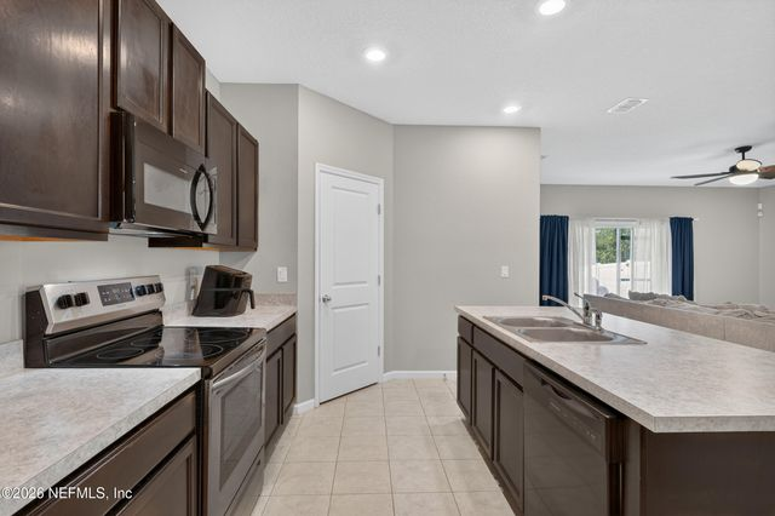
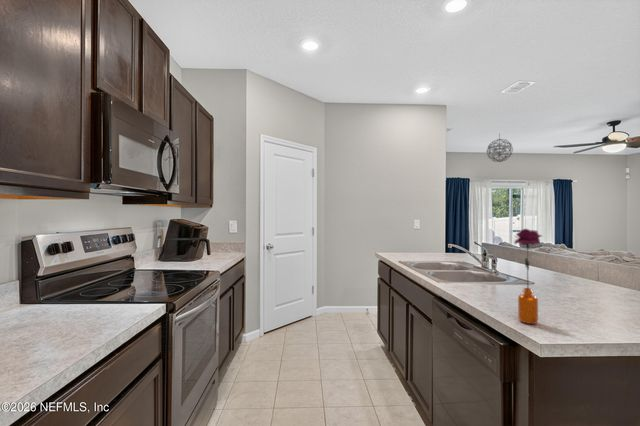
+ flower (527, 275)
+ pendant light (499, 147)
